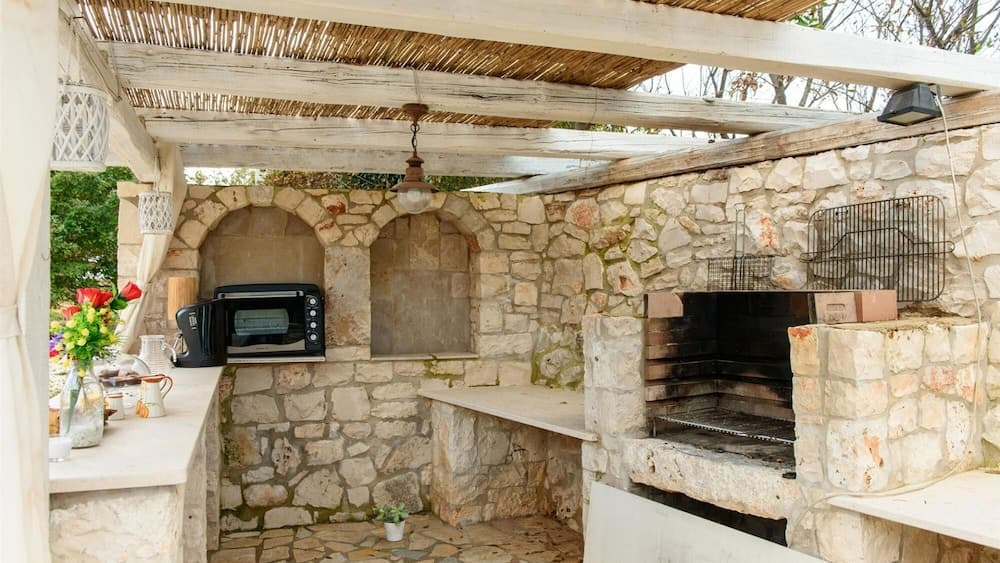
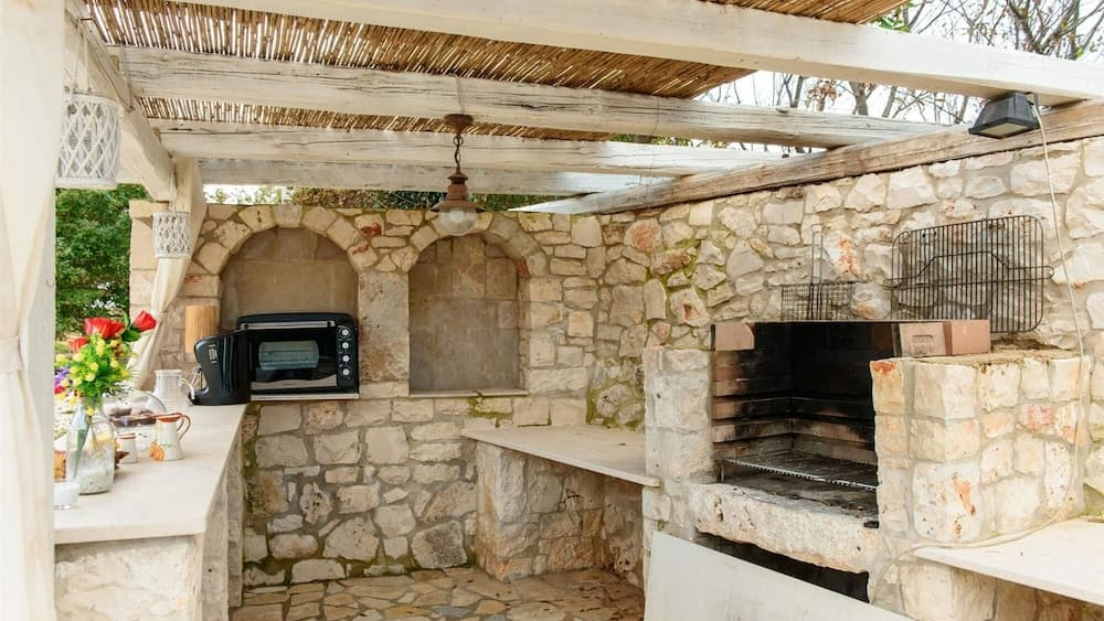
- potted plant (391, 521)
